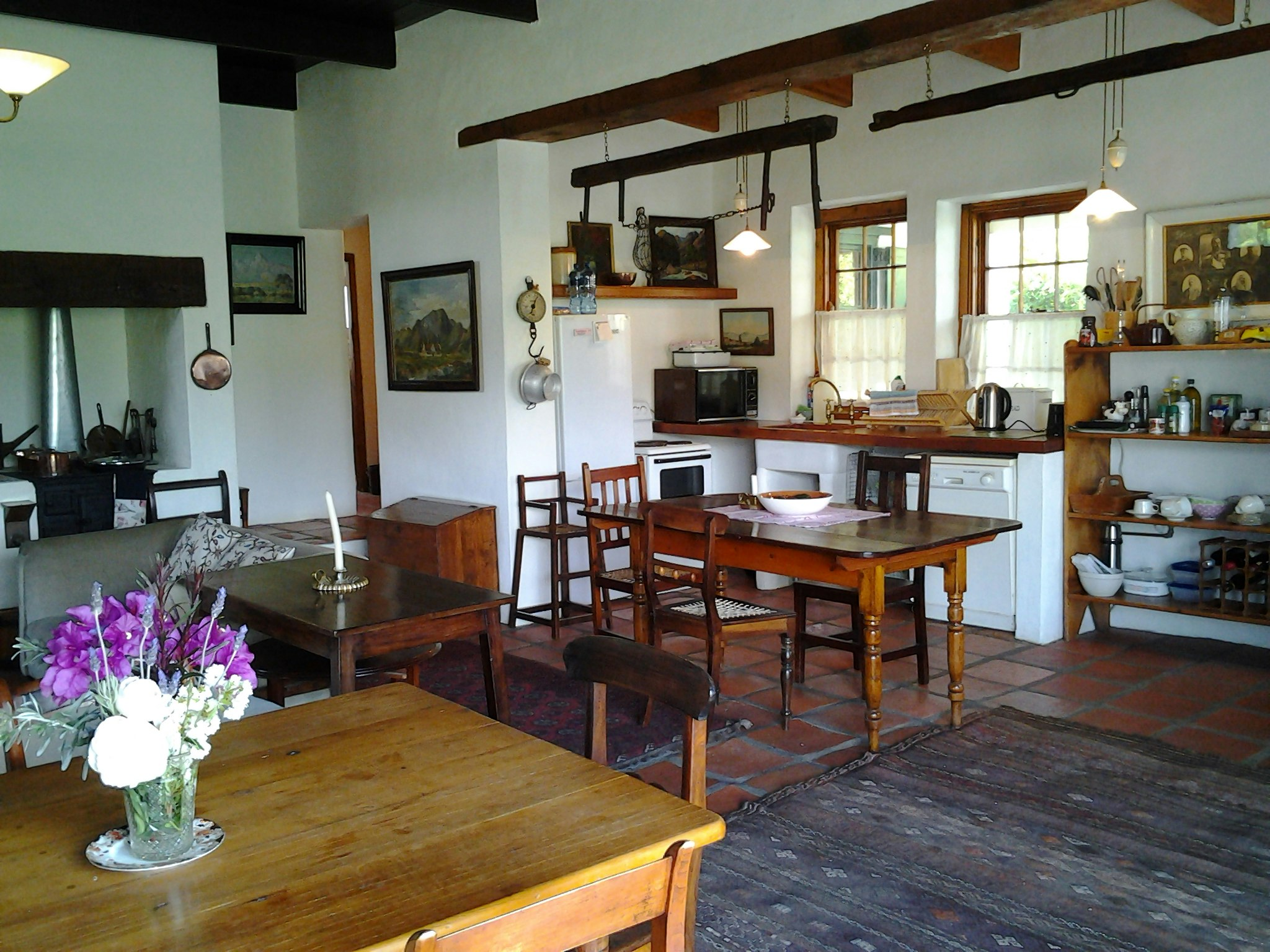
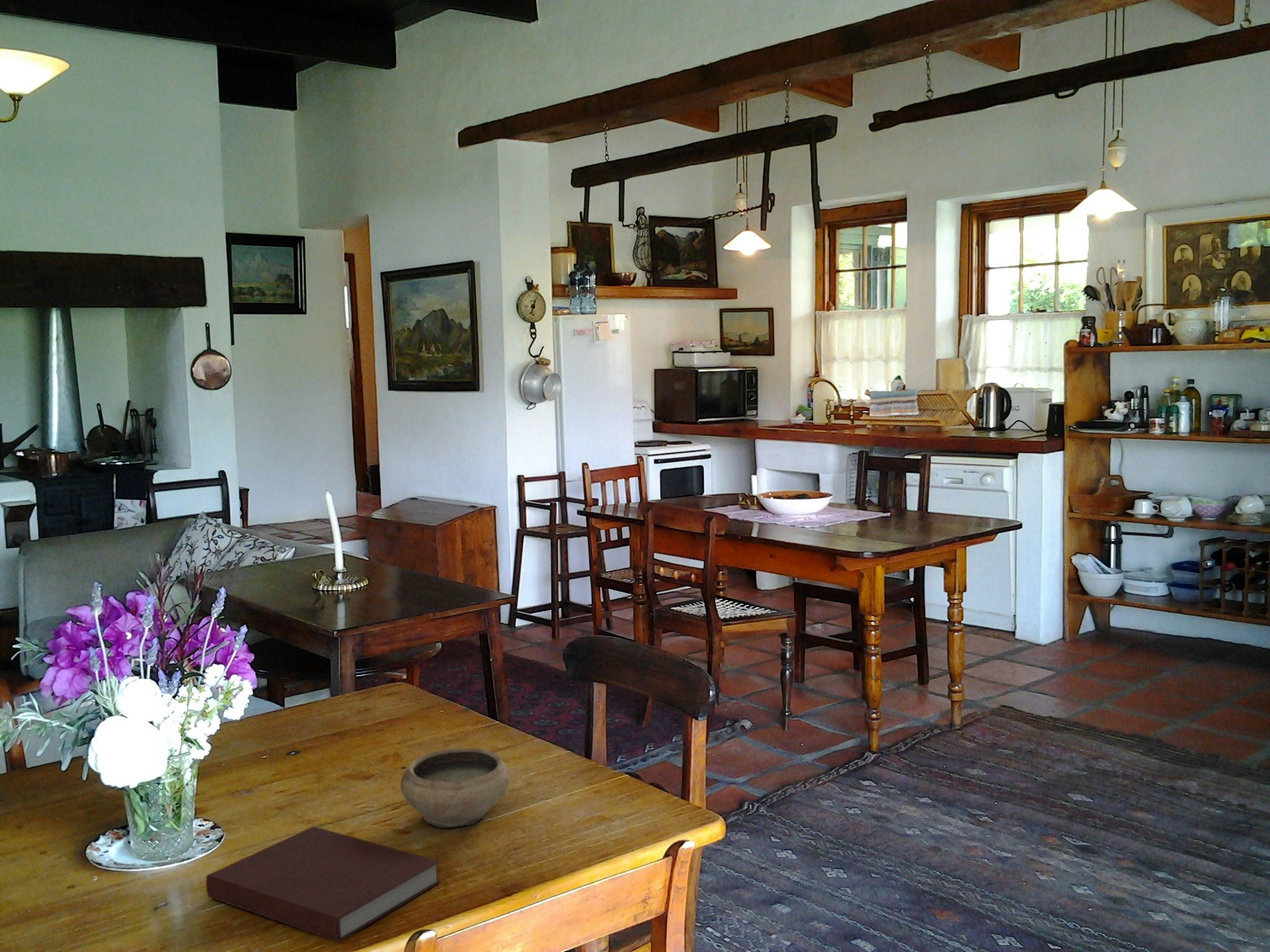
+ ceramic bowl (456, 789)
+ notebook (324, 879)
